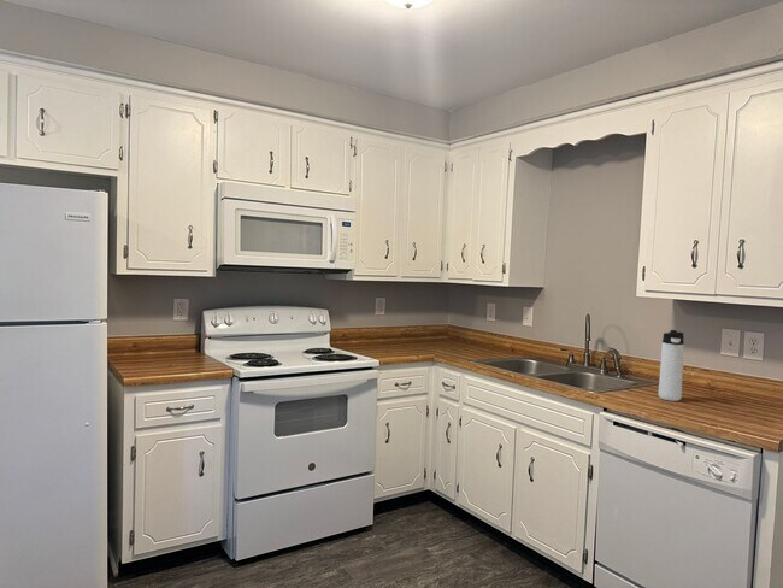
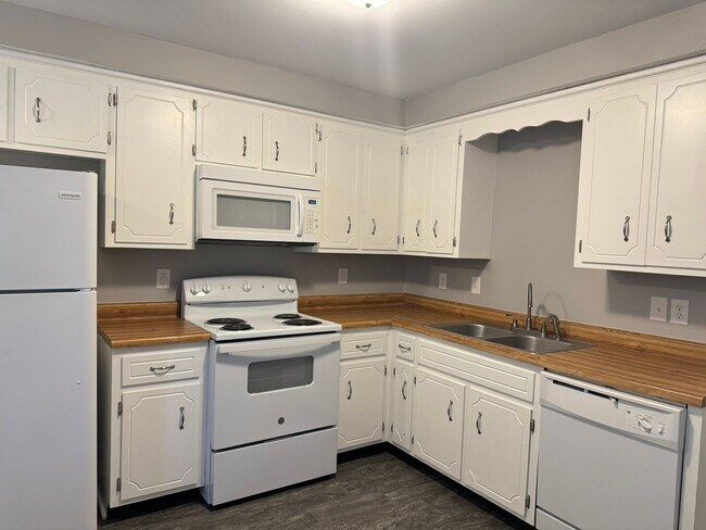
- thermos bottle (672, 365)
